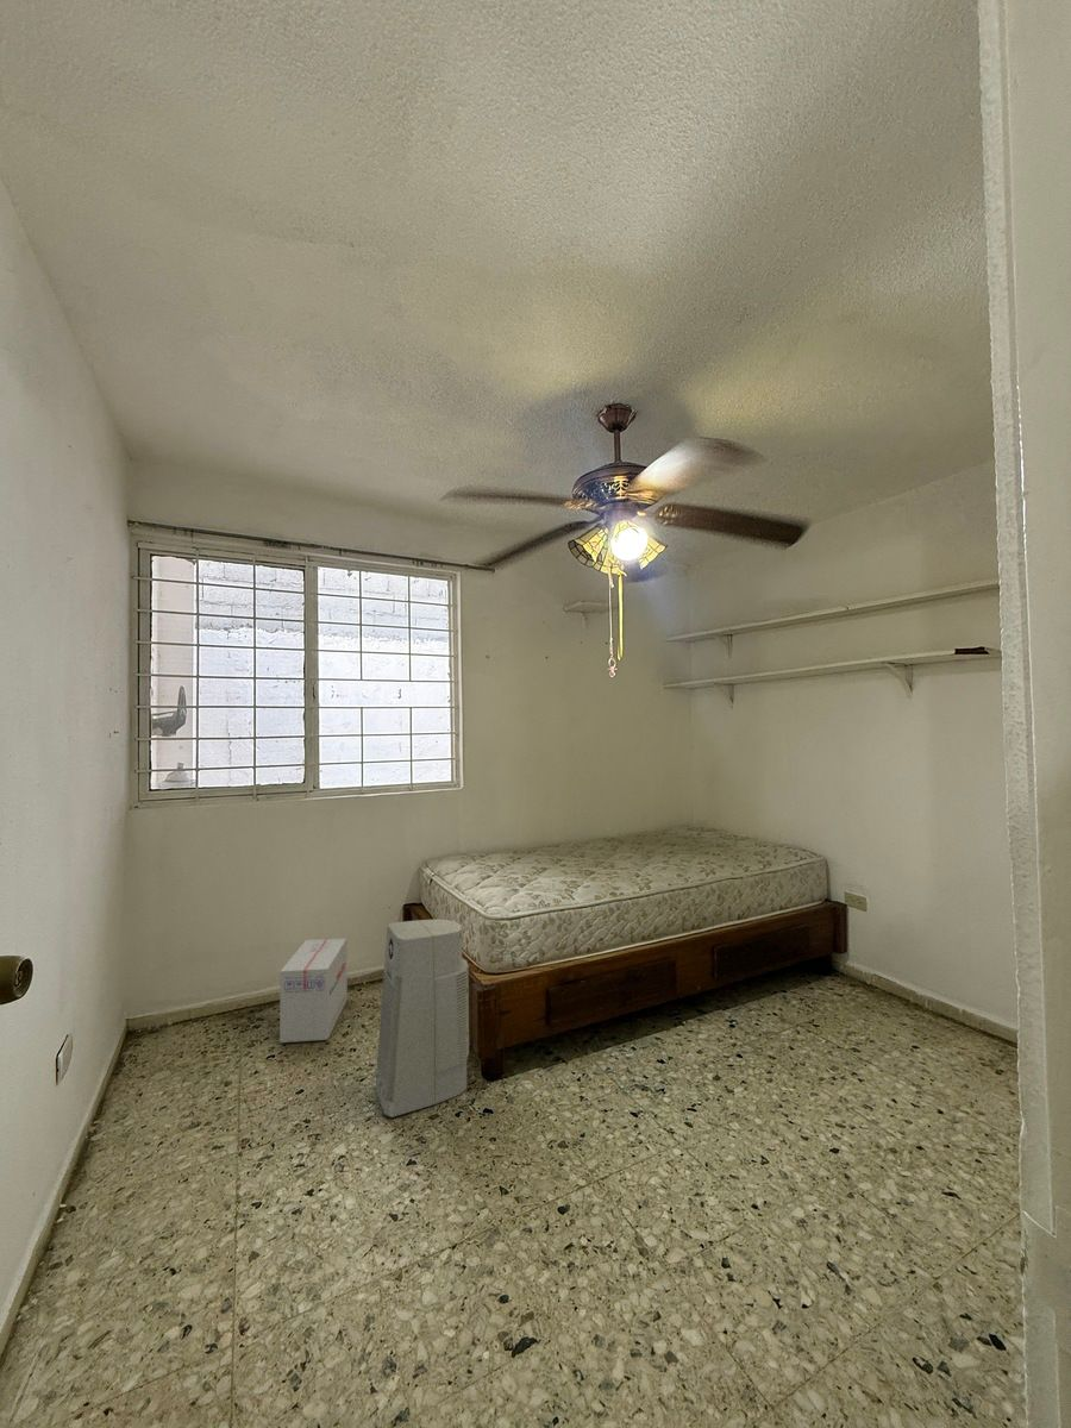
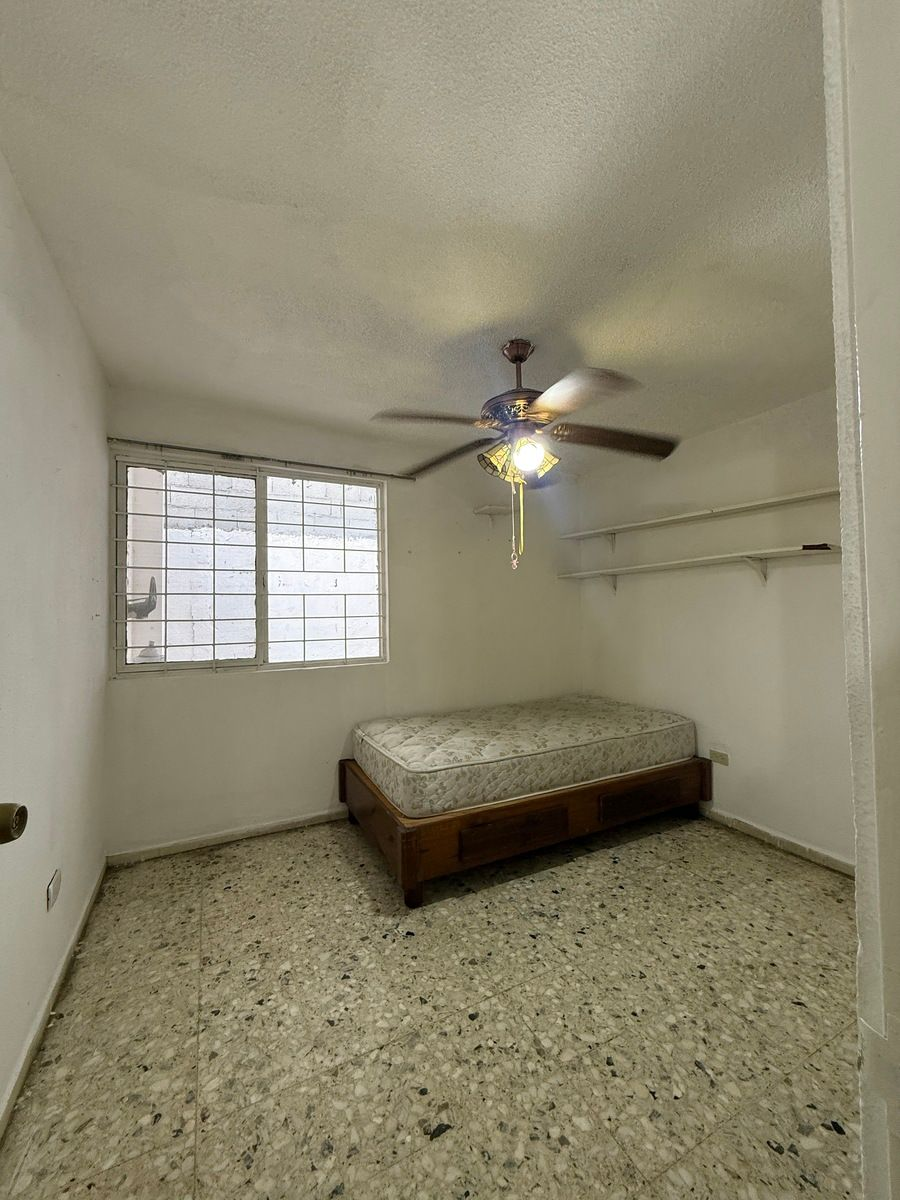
- air purifier (424, 1007)
- cardboard box (315, 987)
